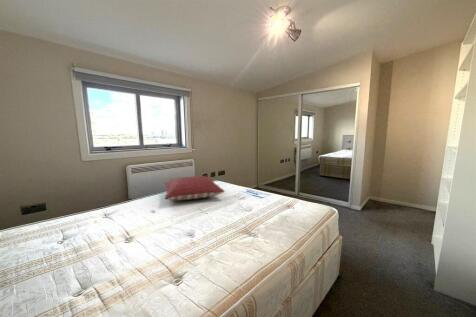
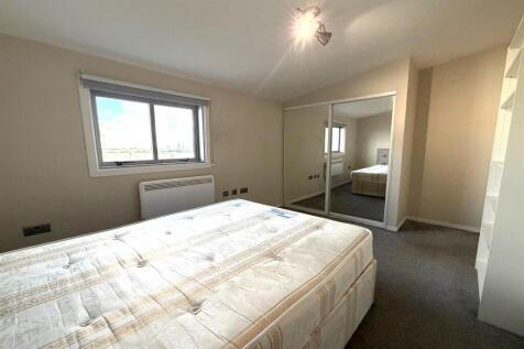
- pillow (192, 187)
